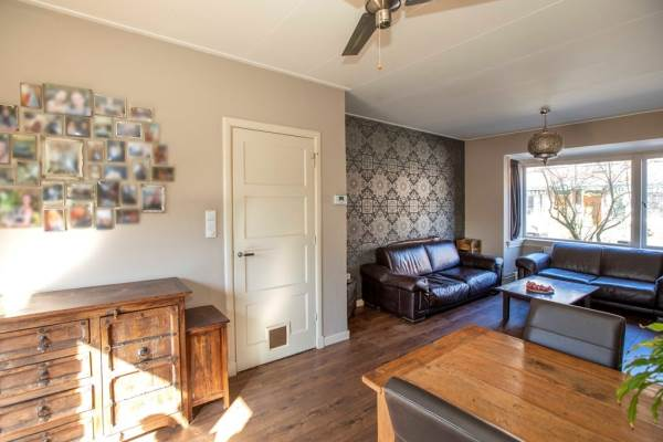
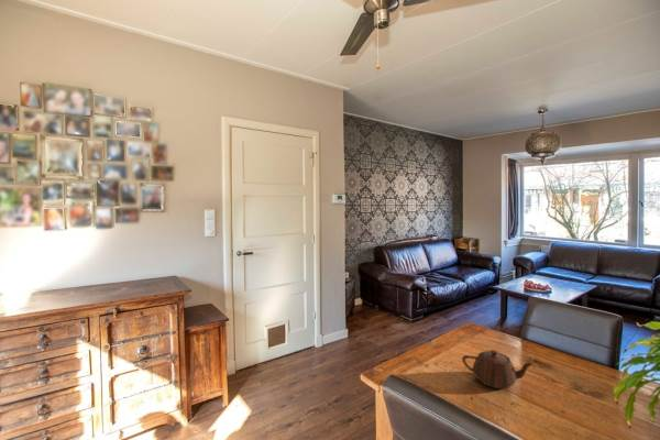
+ teapot (496, 366)
